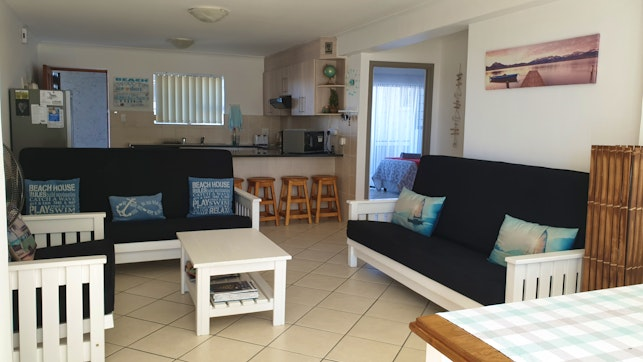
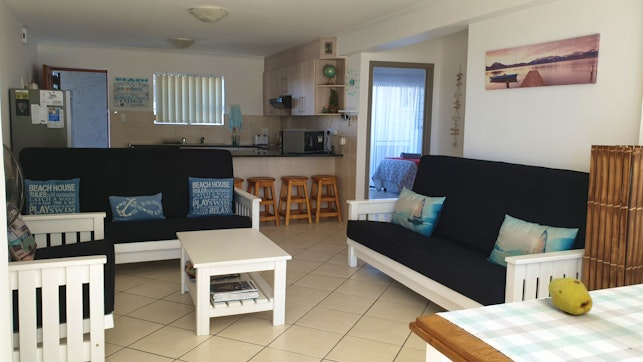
+ fruit (568, 293)
